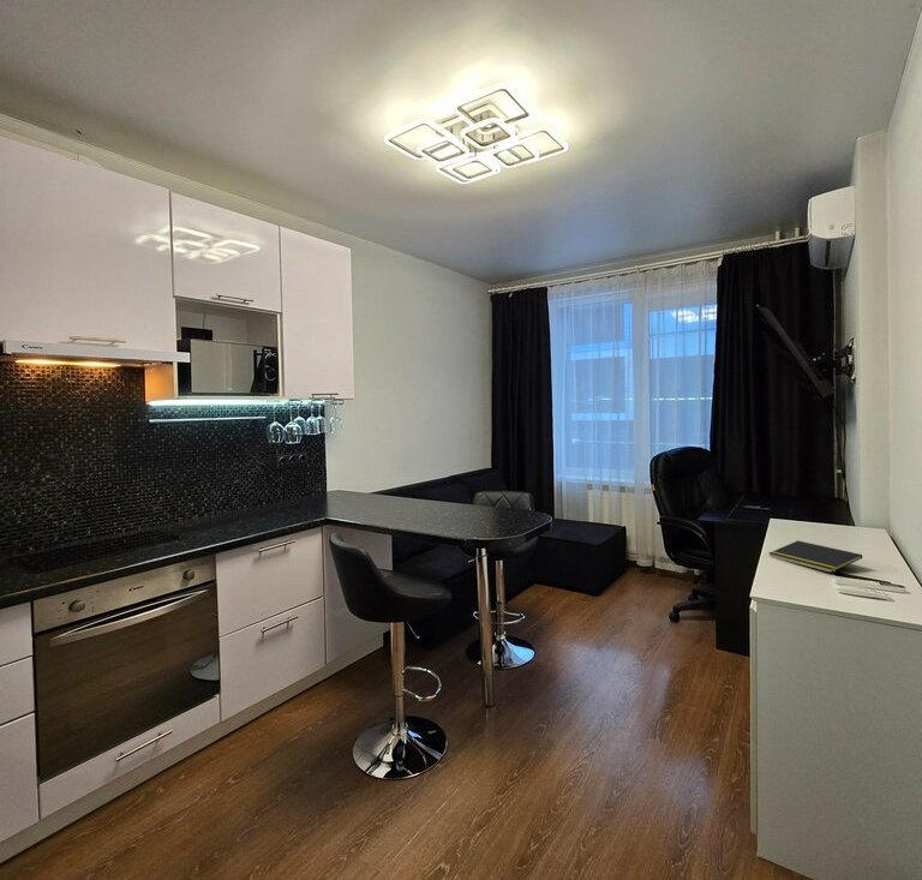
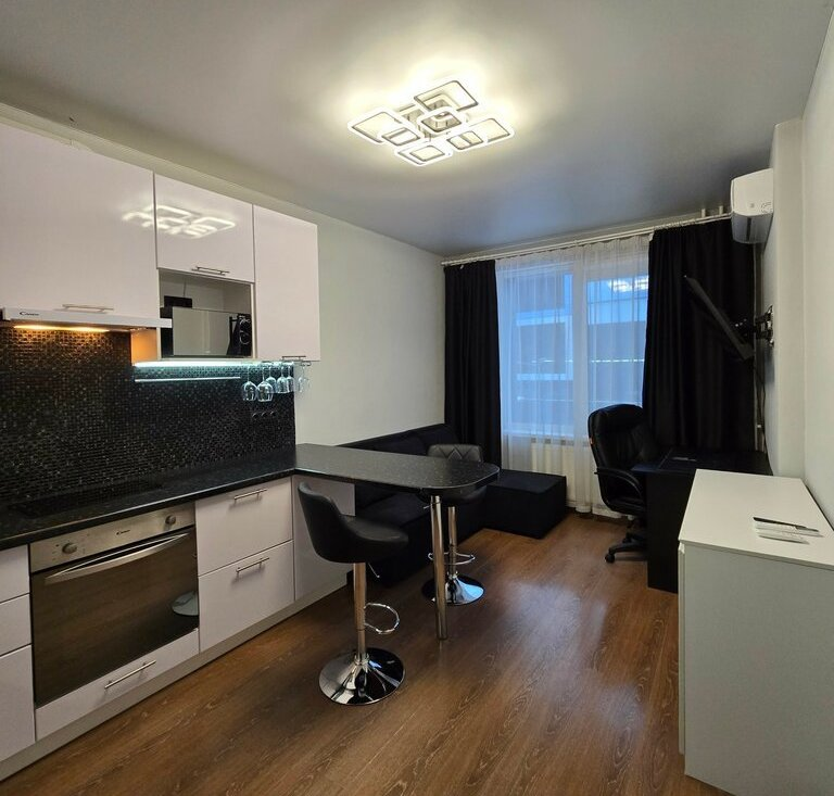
- notepad (813, 555)
